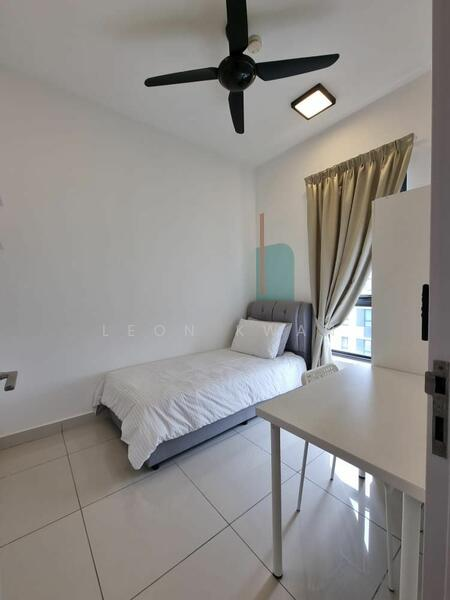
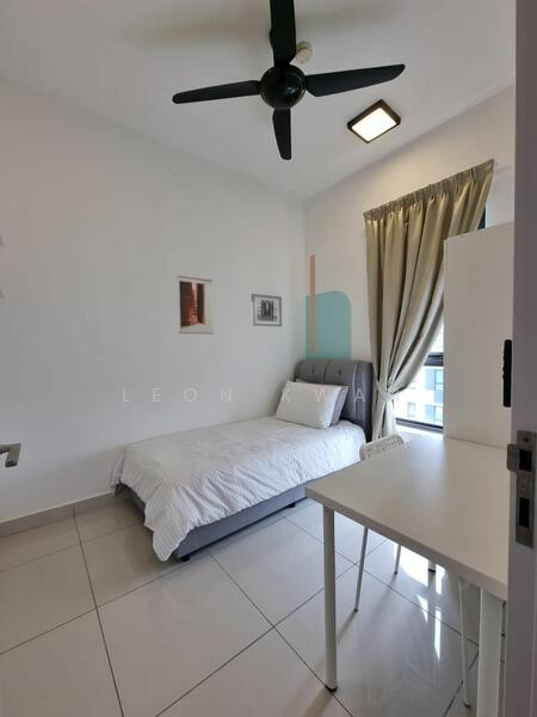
+ wall art (196, 306)
+ wall art (266, 311)
